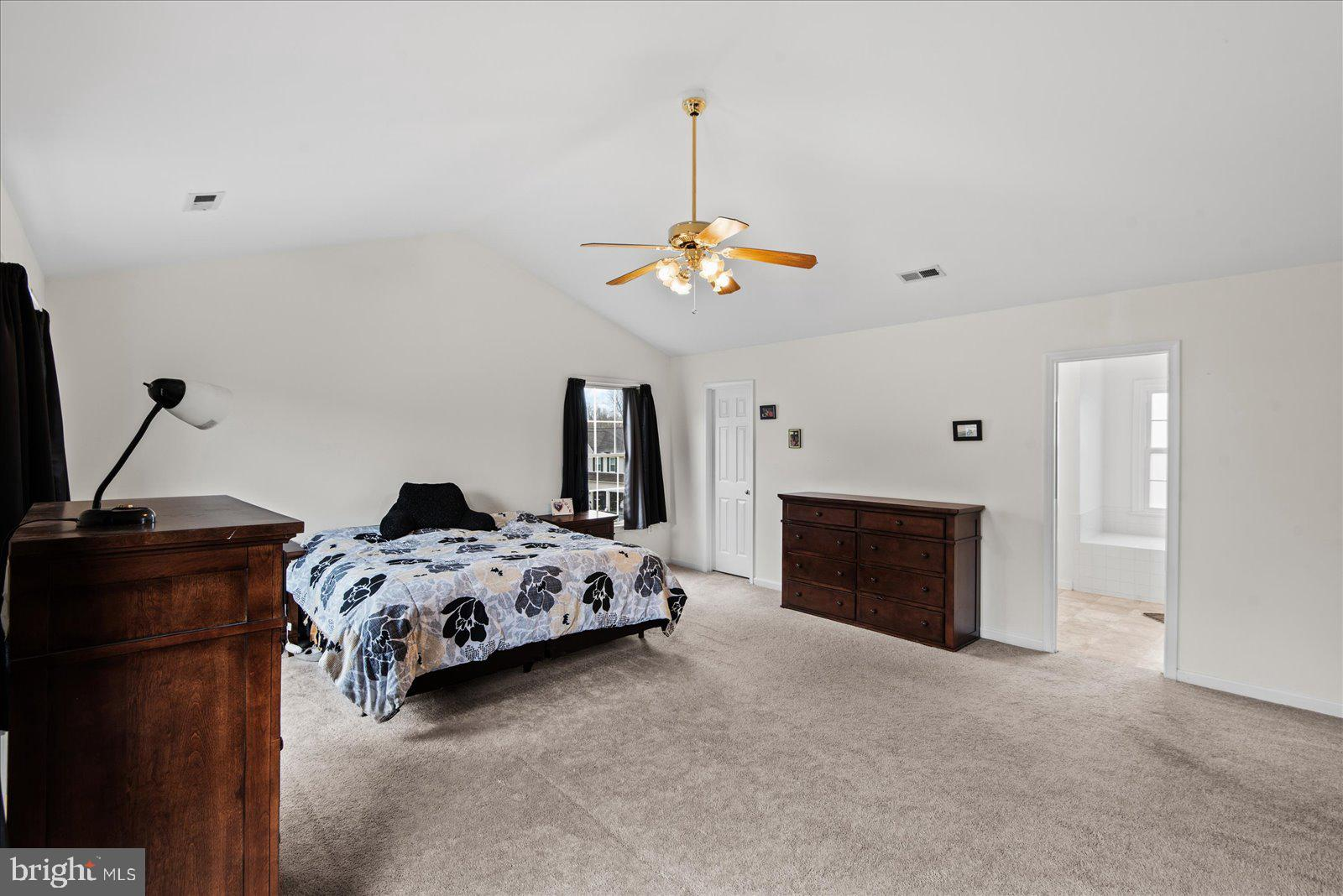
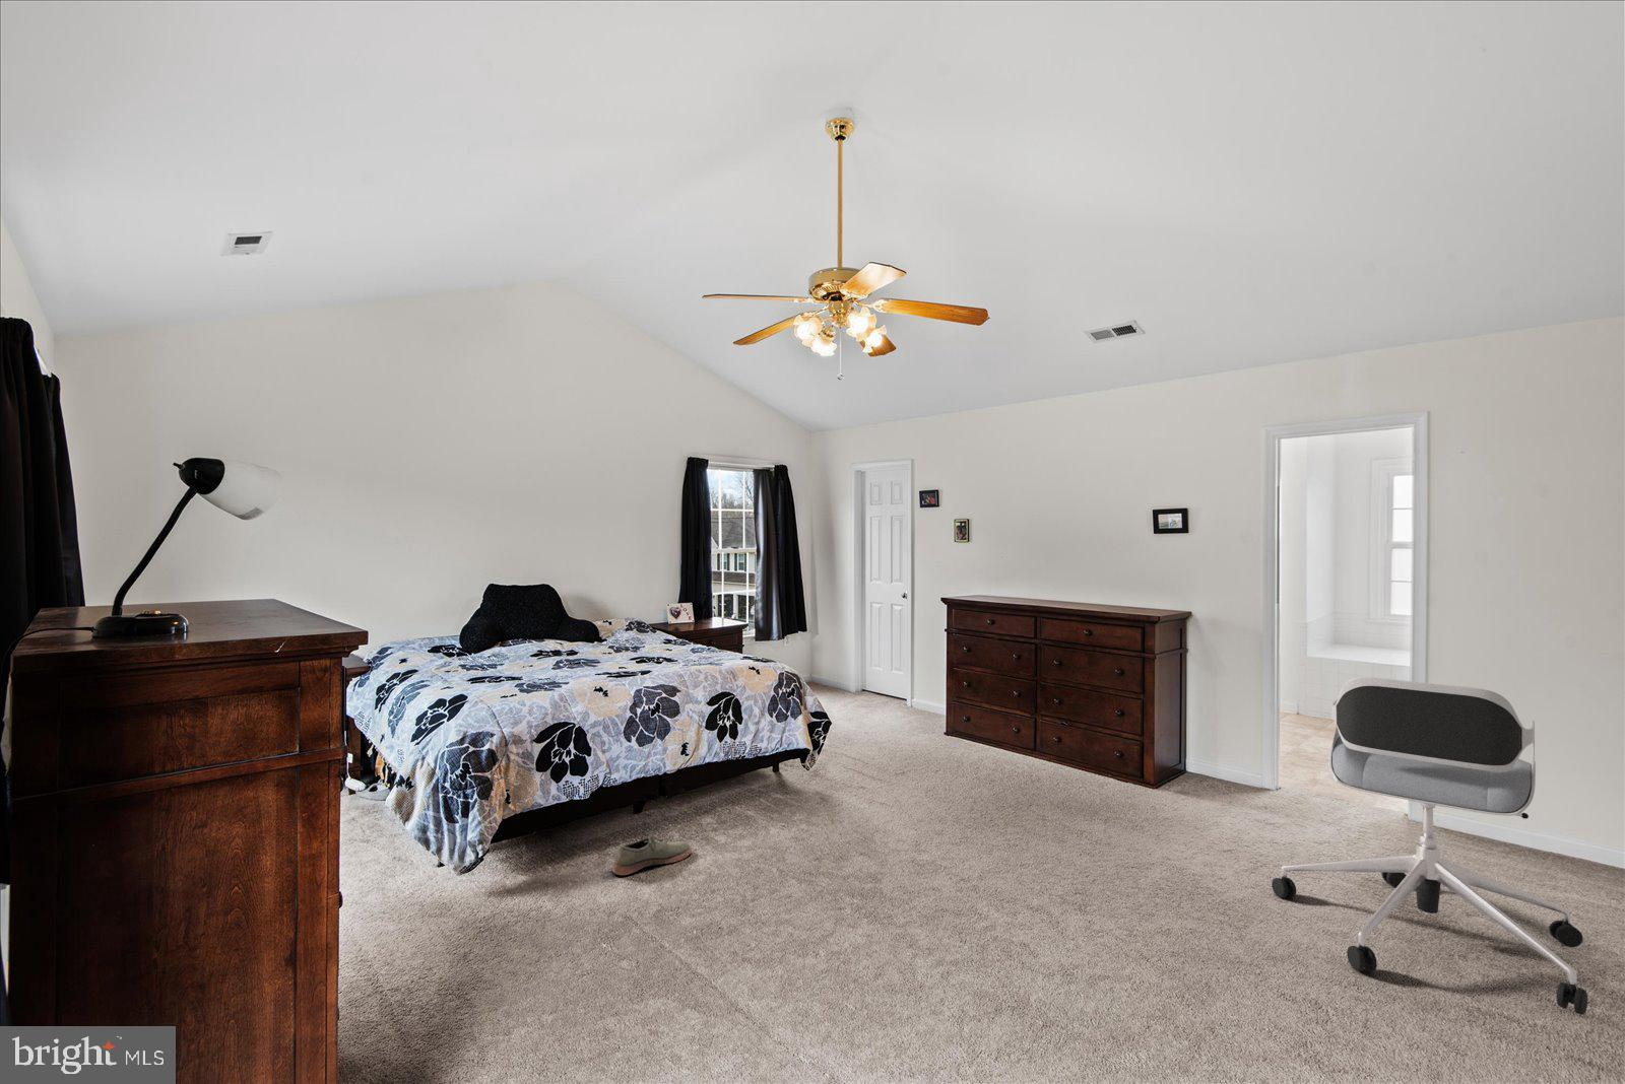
+ office chair (1413, 801)
+ shoe (652, 848)
